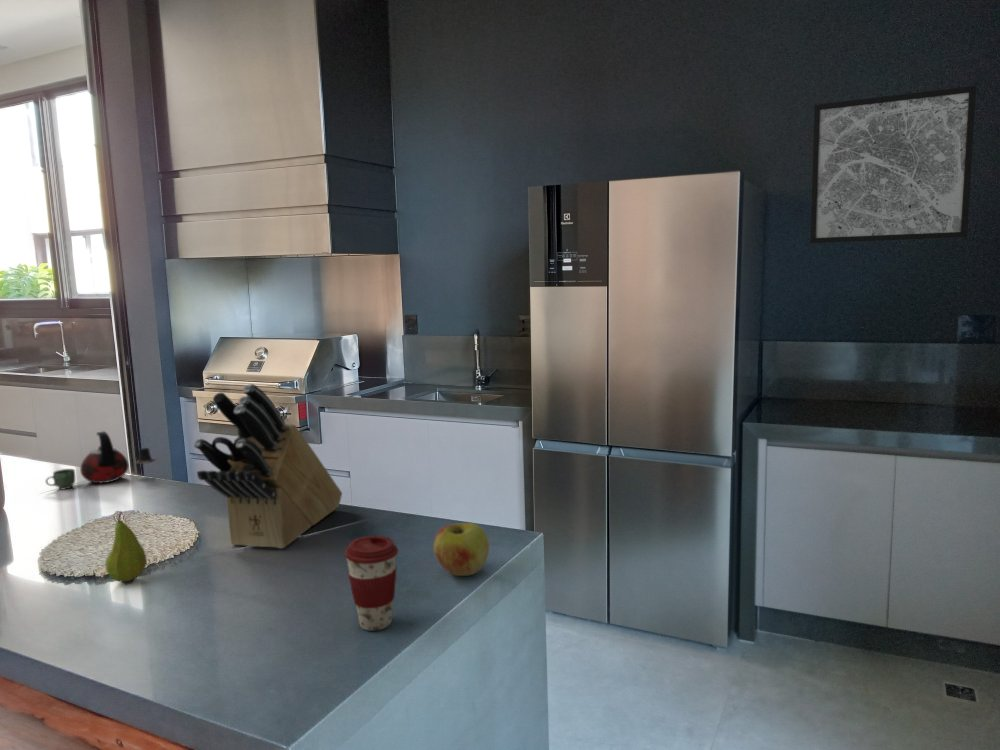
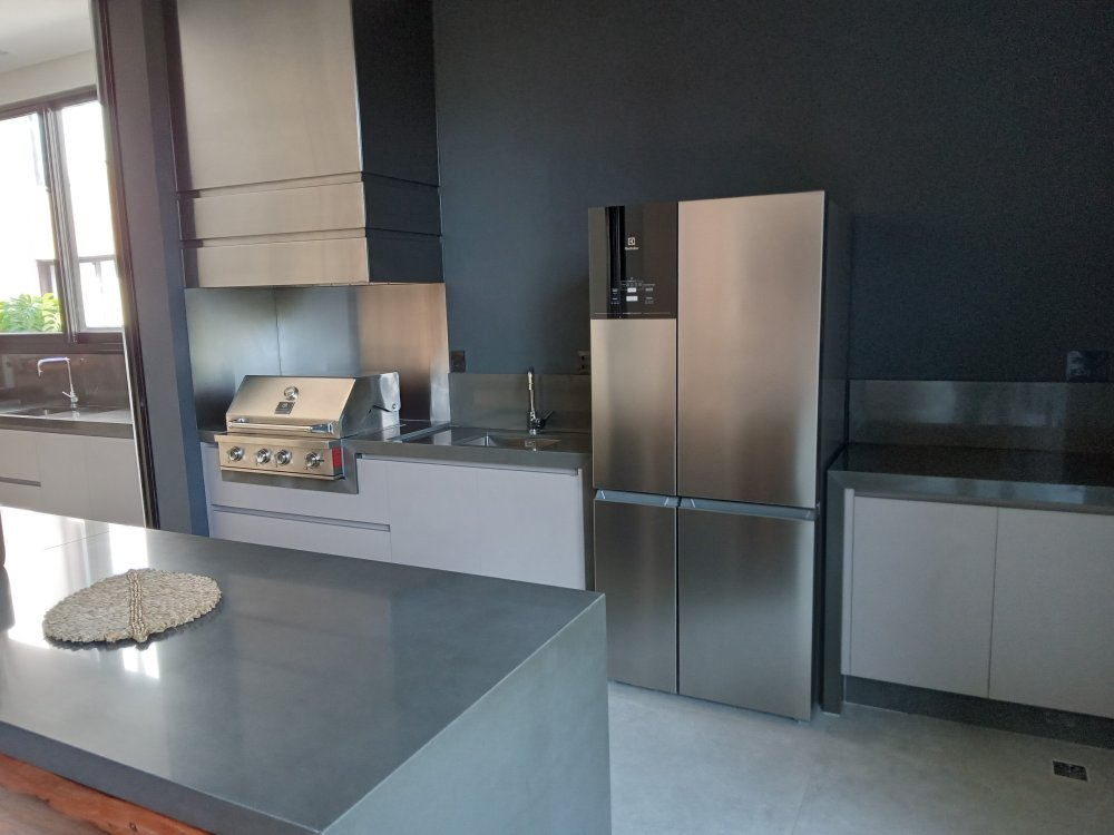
- apple (462, 548)
- kettle (101, 456)
- wall art (888, 169)
- knife block (273, 455)
- fruit (124, 544)
- coffee cup (373, 583)
